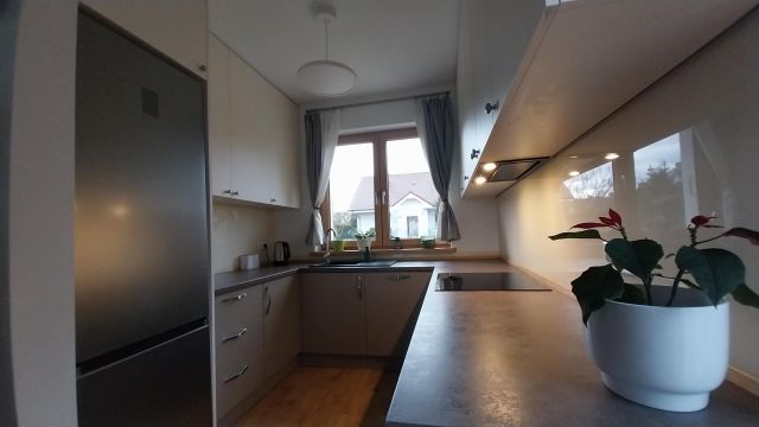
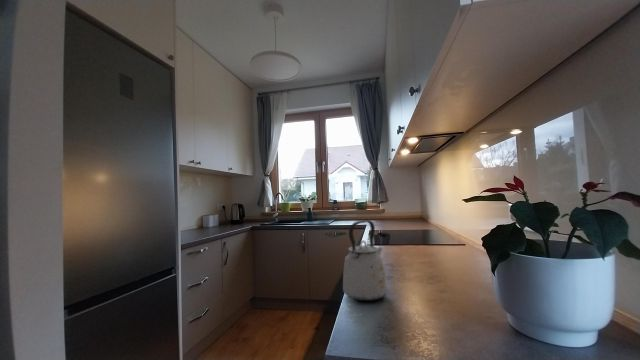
+ kettle (367, 256)
